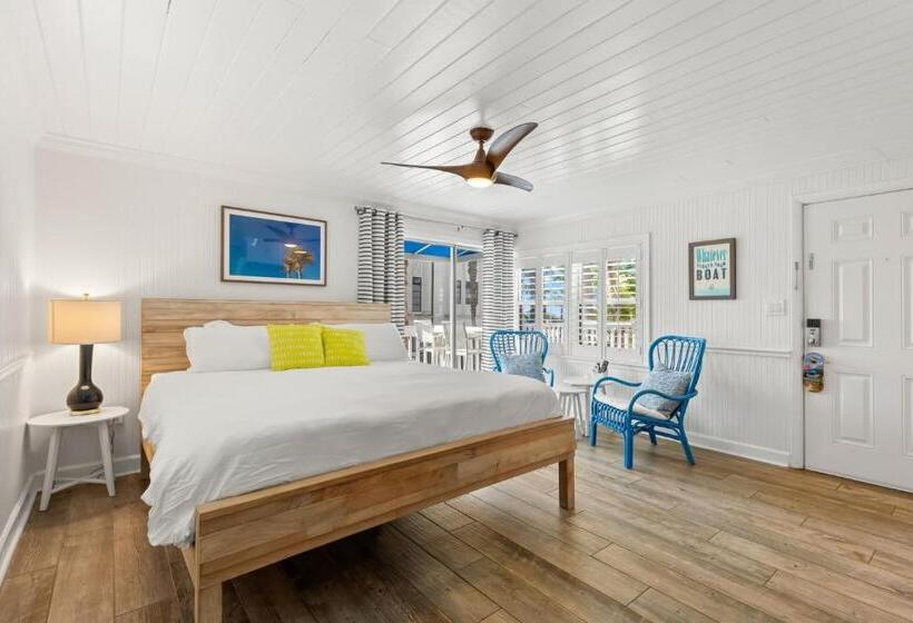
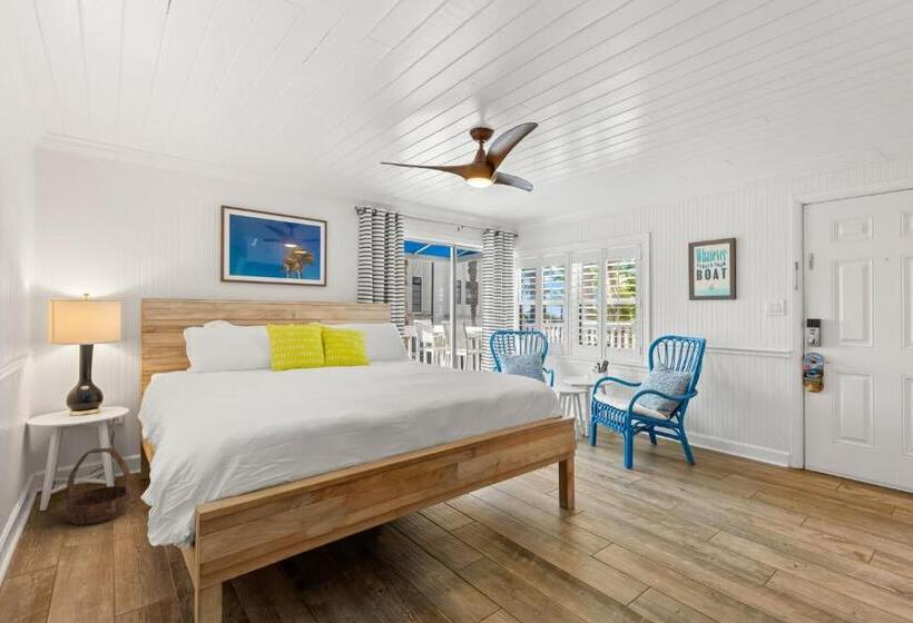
+ basket (100, 487)
